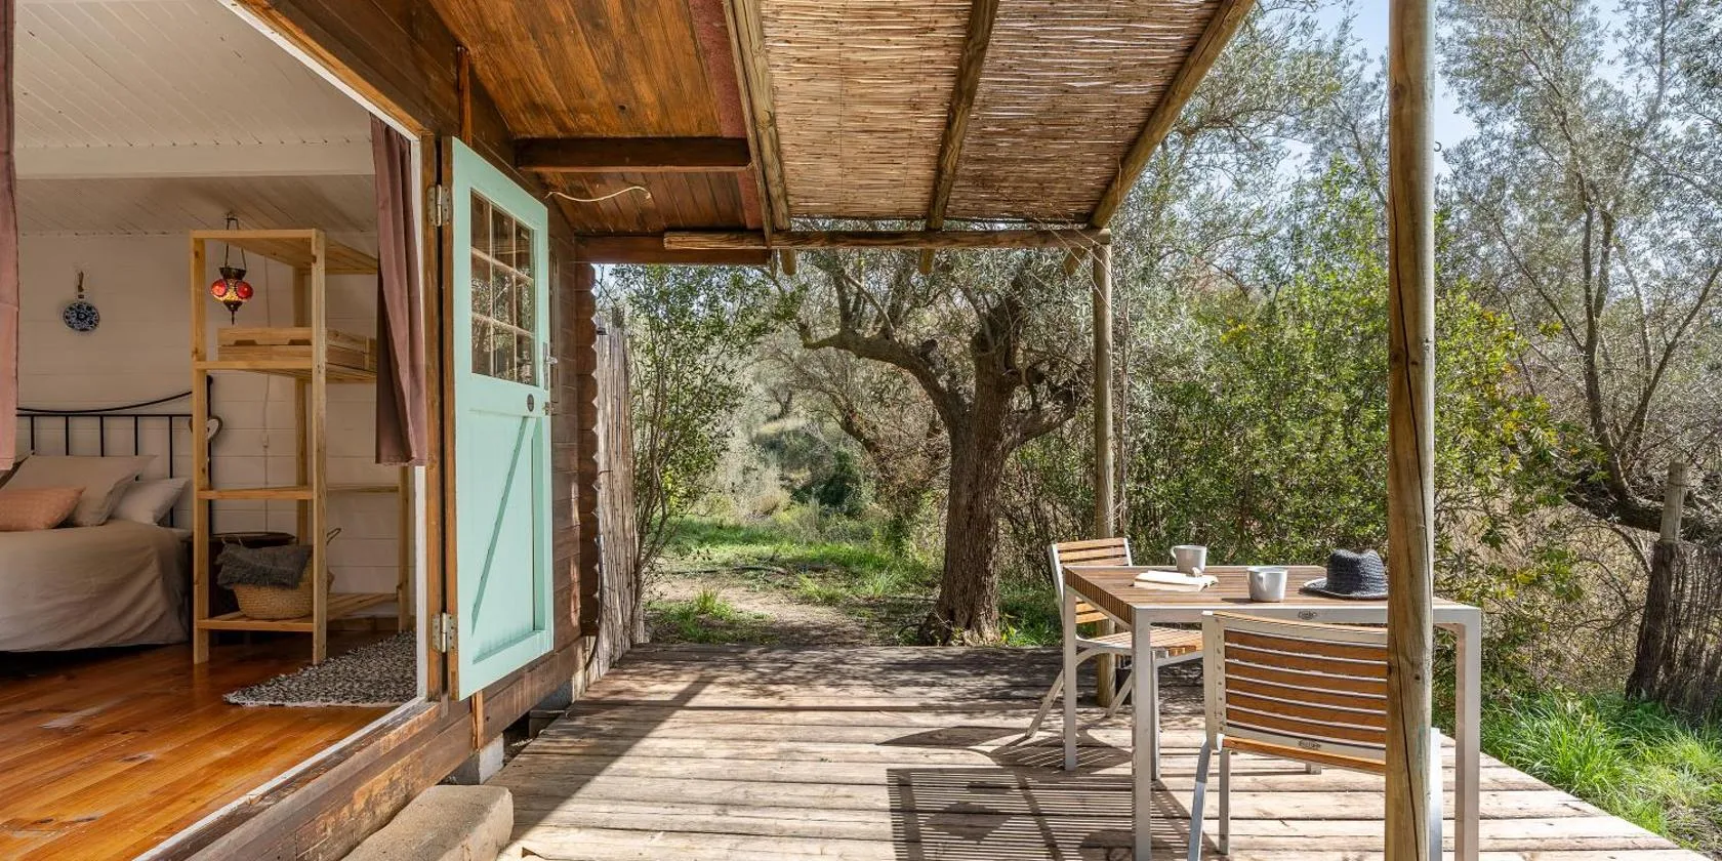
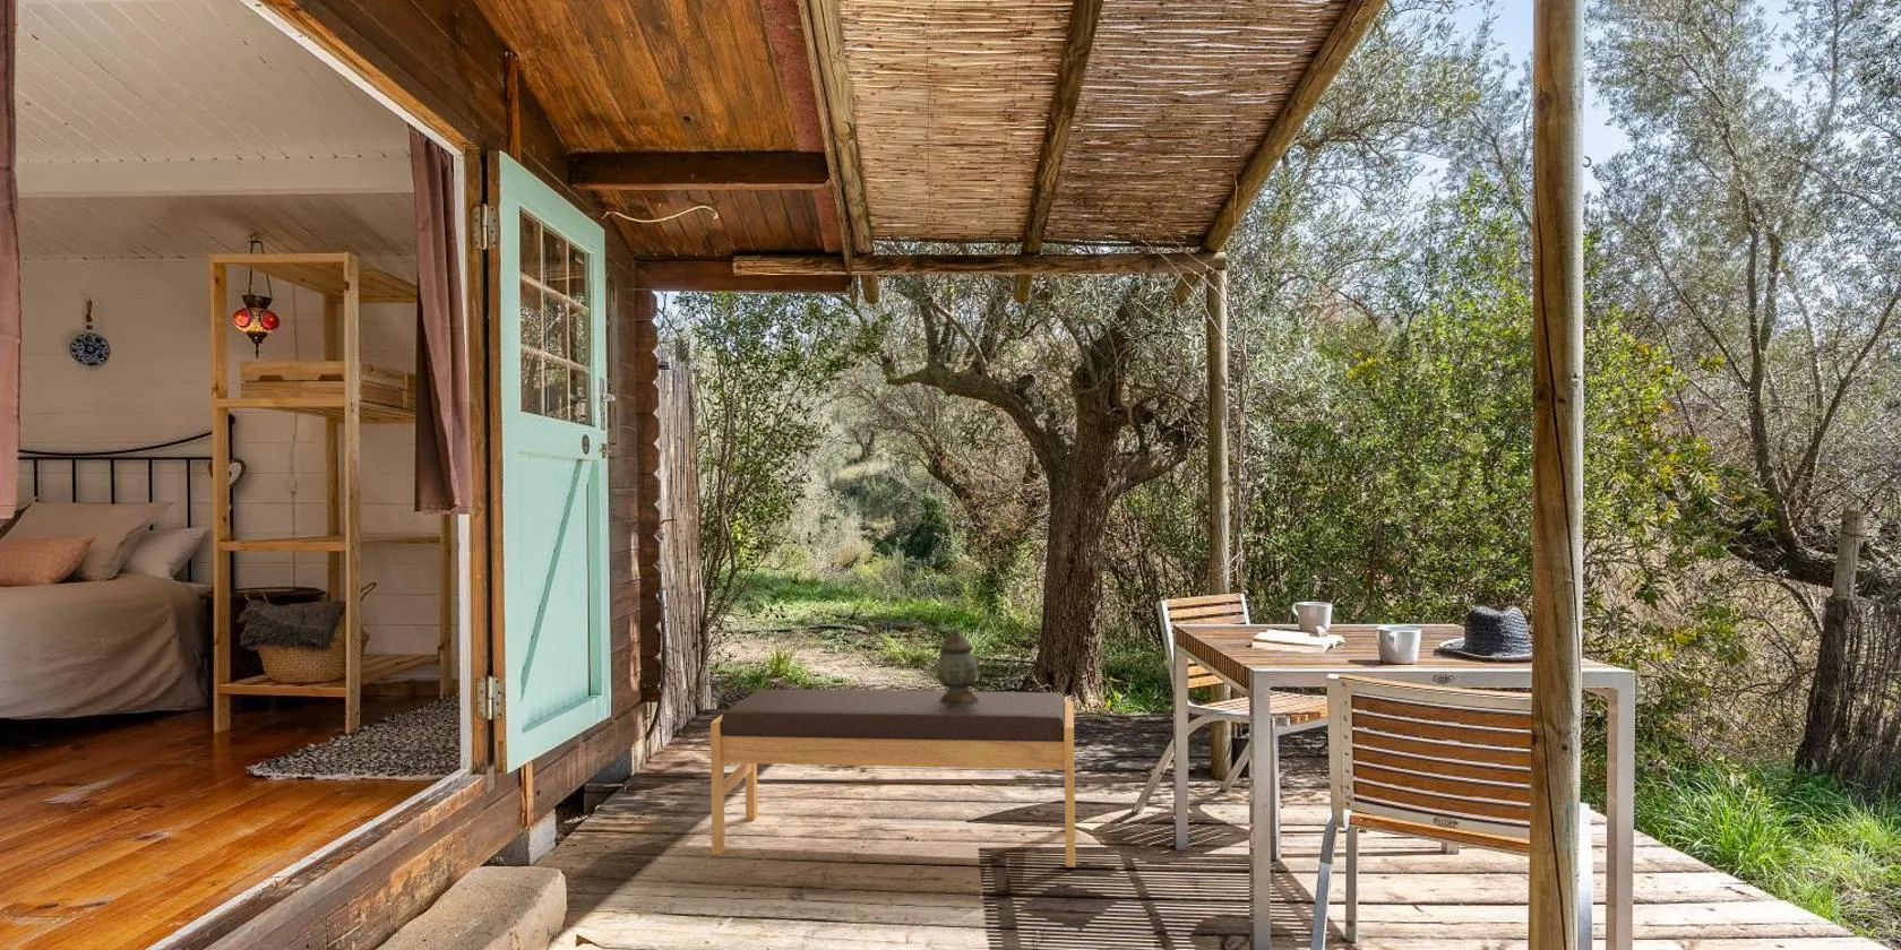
+ bench (898, 766)
+ lantern (958, 664)
